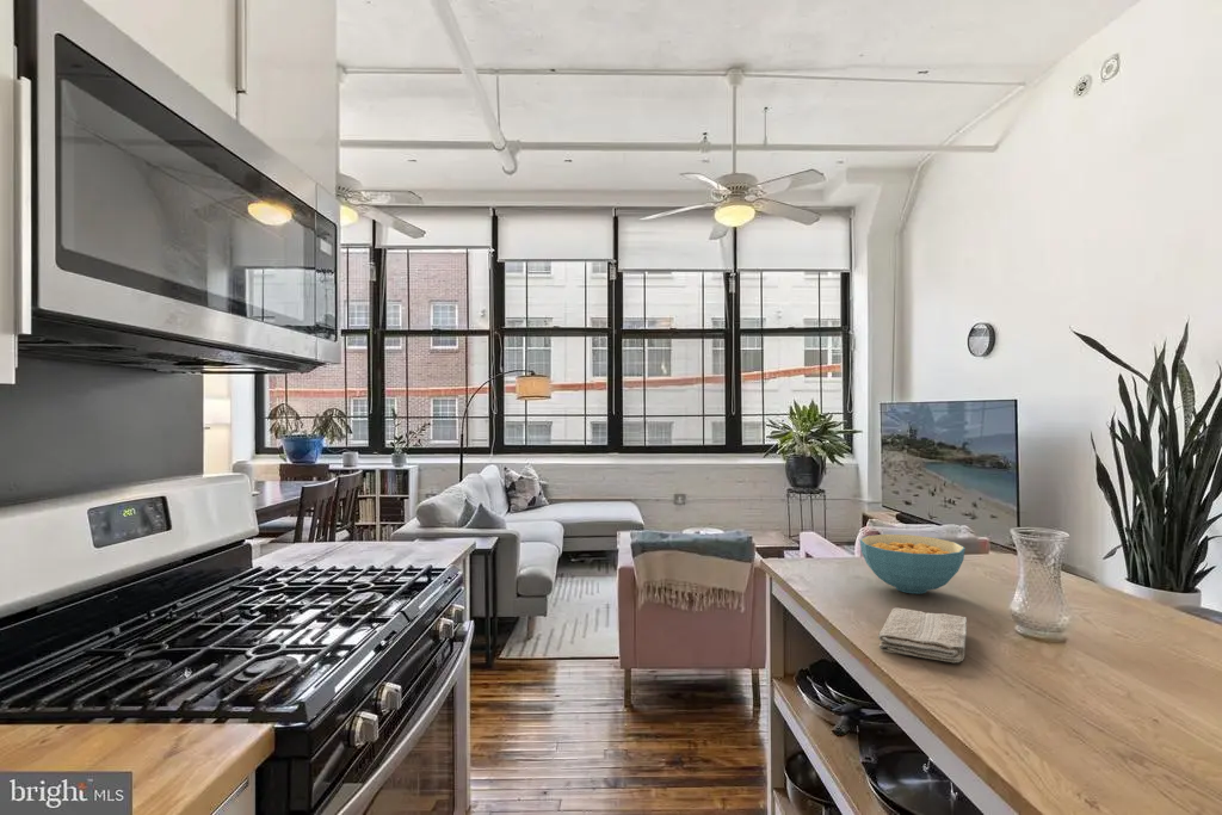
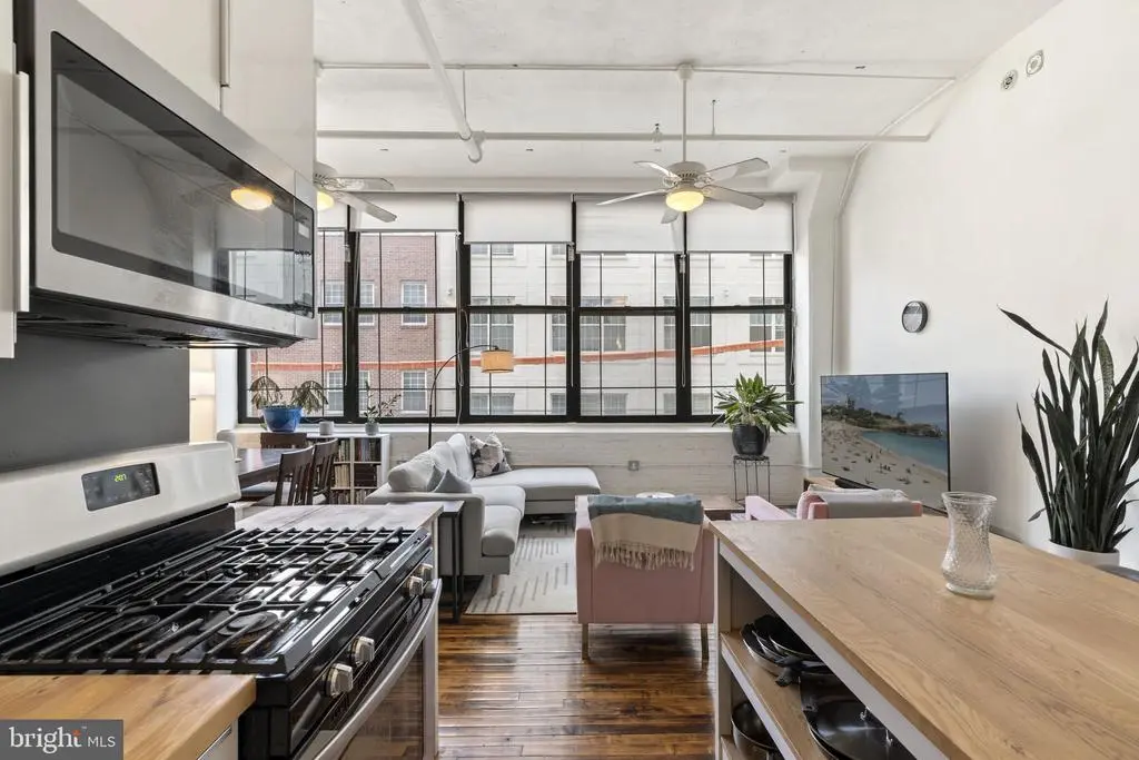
- cereal bowl (911, 566)
- washcloth (924, 631)
